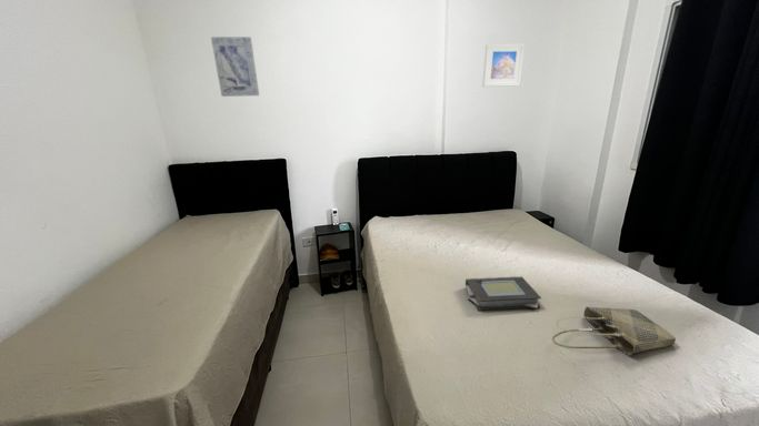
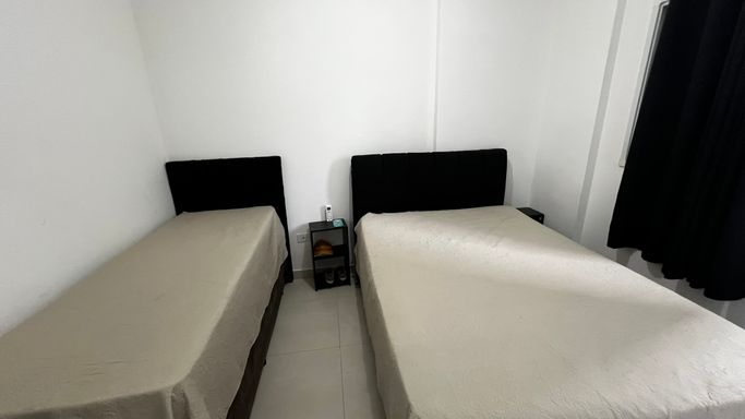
- book (500, 293)
- tote bag (606, 327)
- wall art (236, 67)
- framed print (502, 64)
